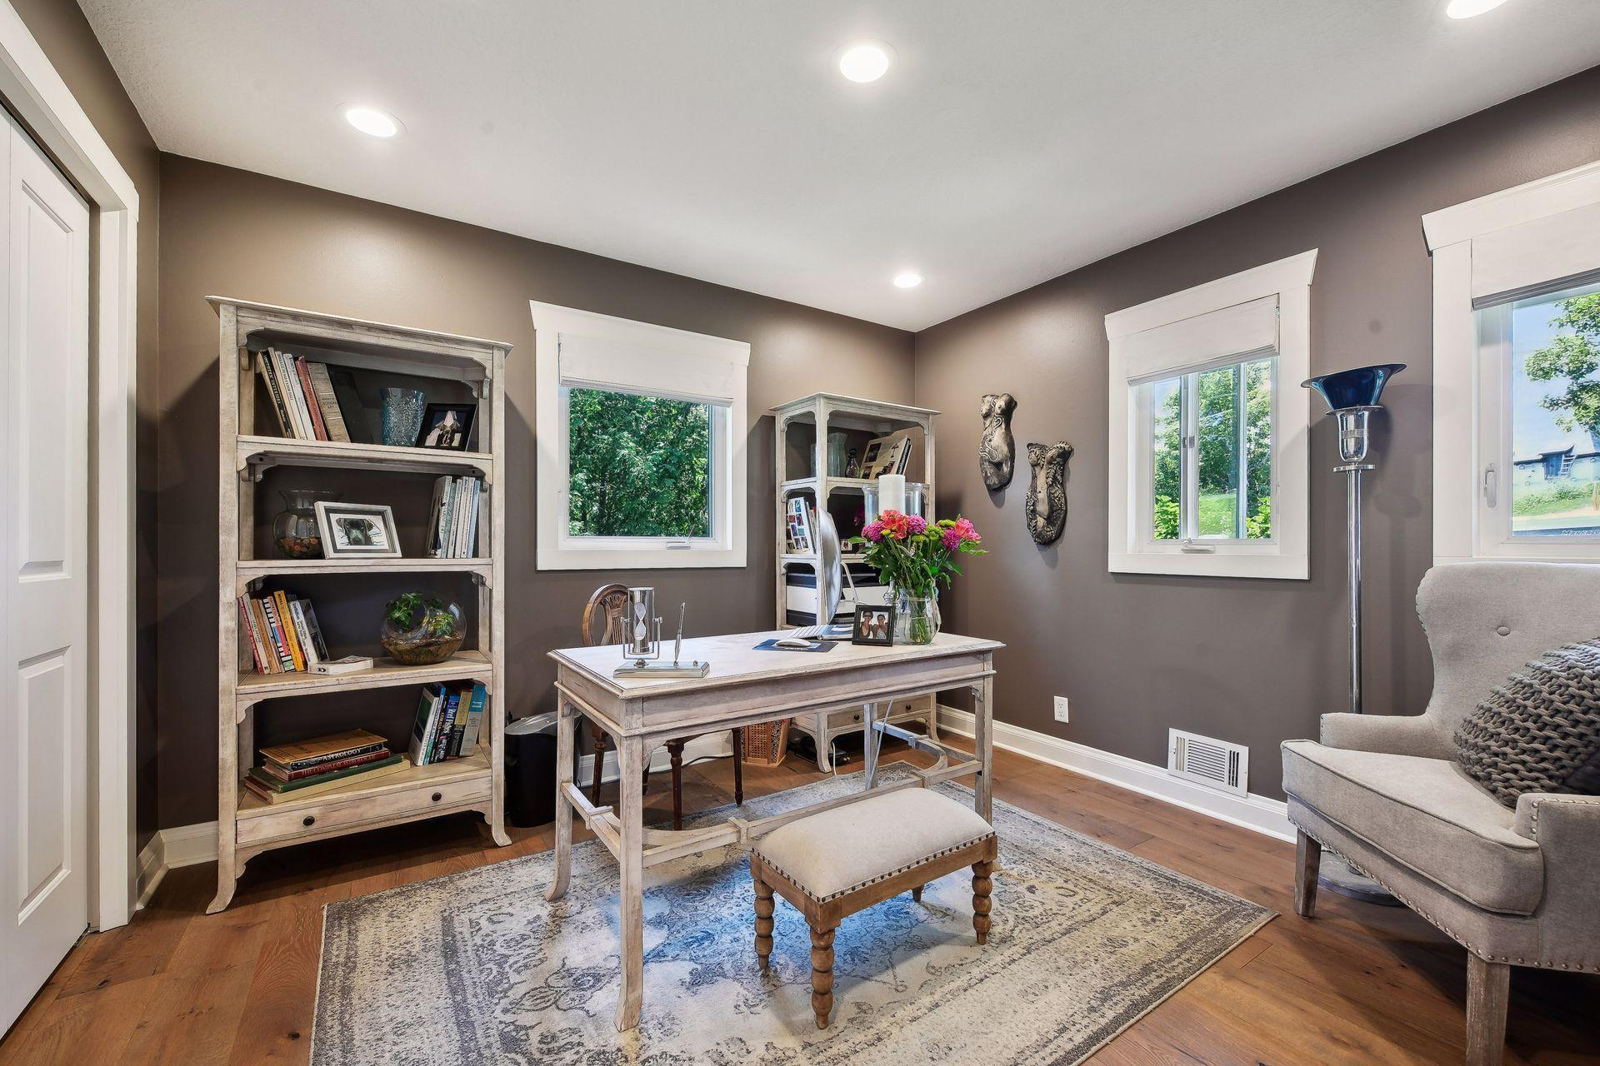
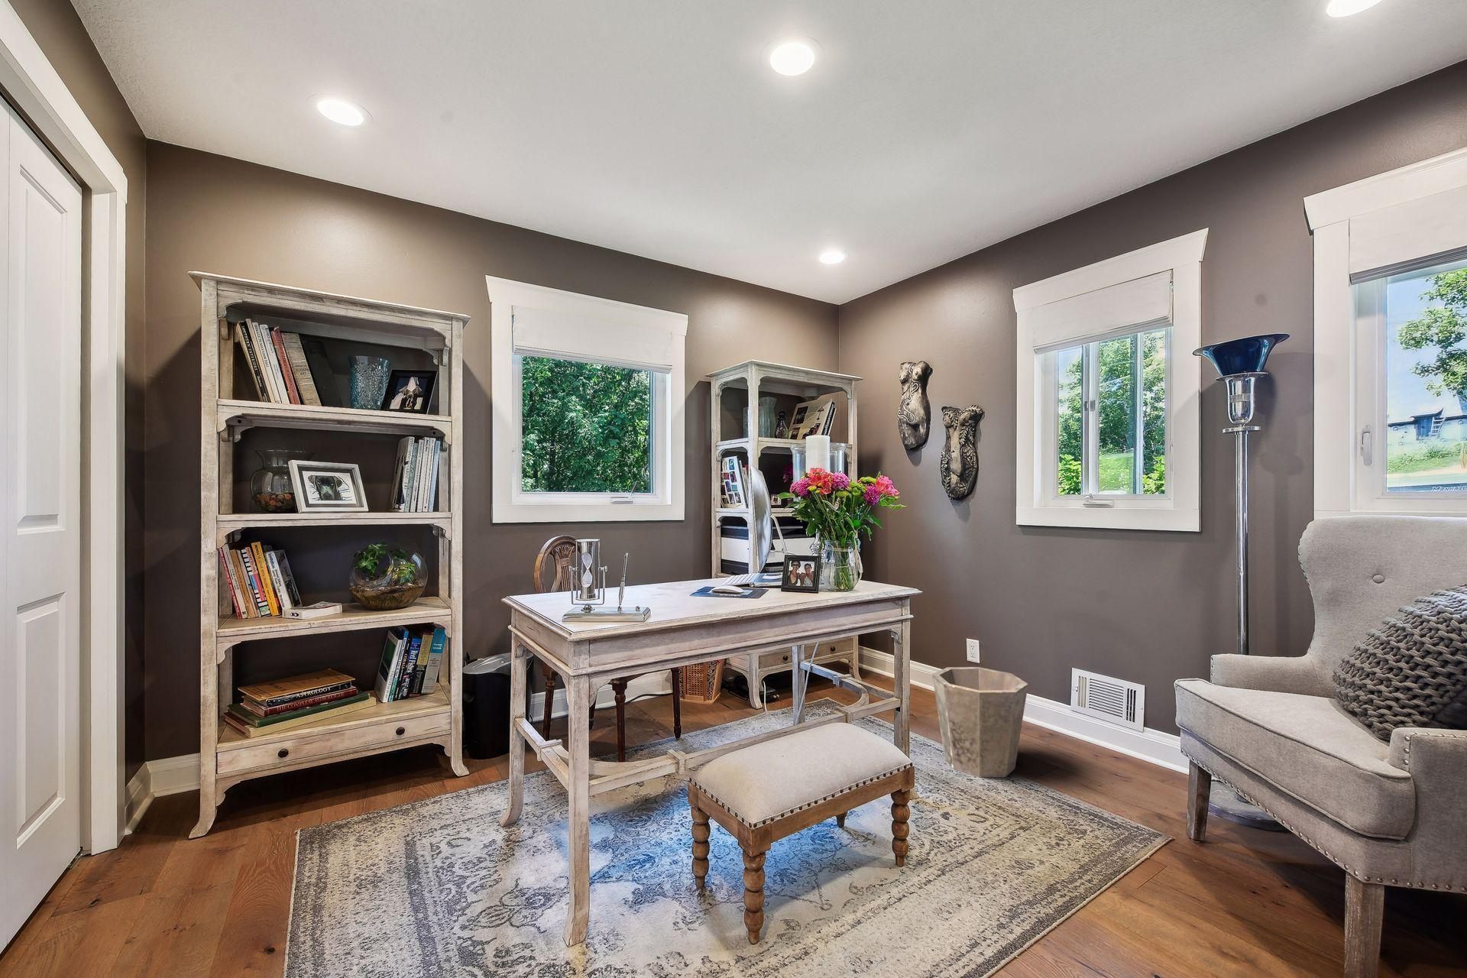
+ waste bin (979, 720)
